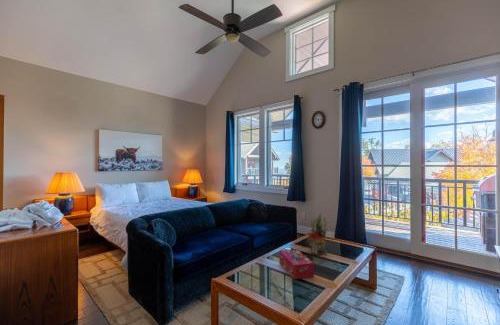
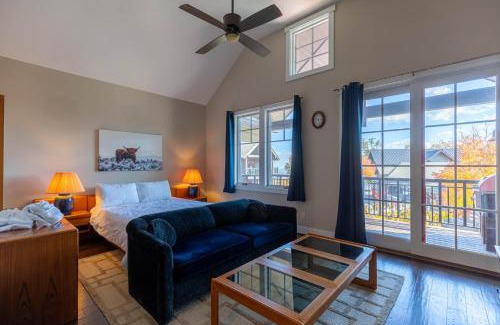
- flower arrangement (319, 232)
- tissue box (295, 262)
